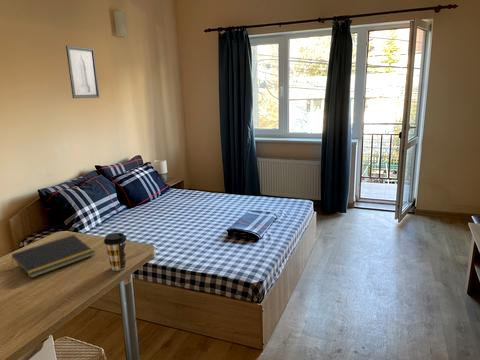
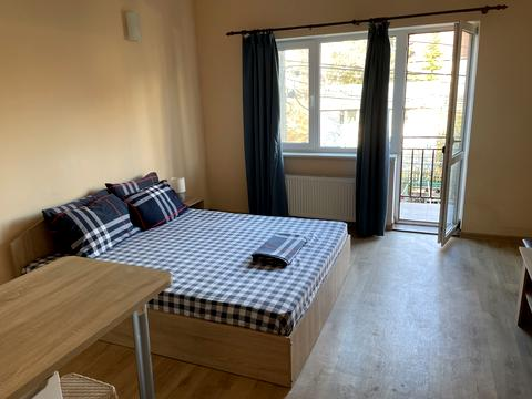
- coffee cup (116, 251)
- wall art (83, 73)
- notepad (54, 254)
